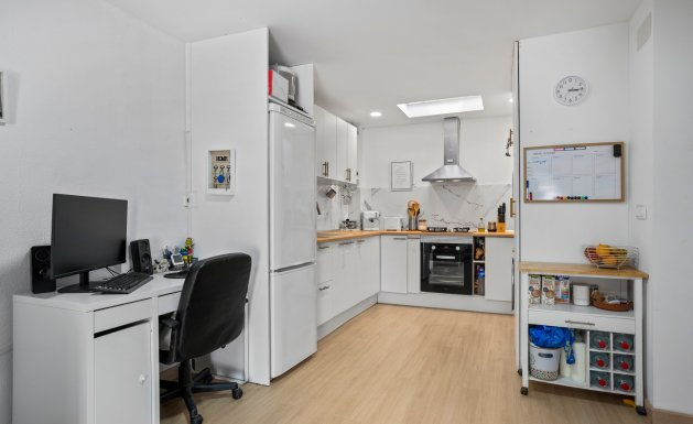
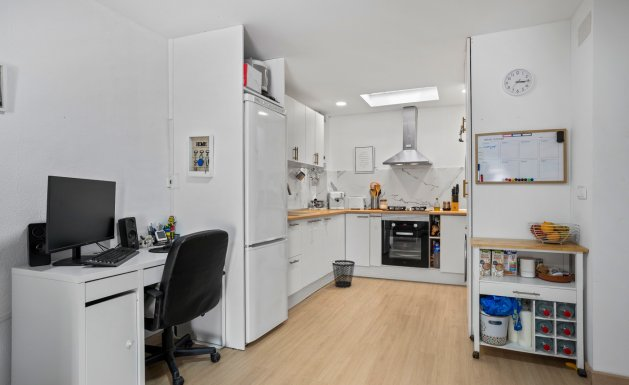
+ wastebasket (343, 273)
